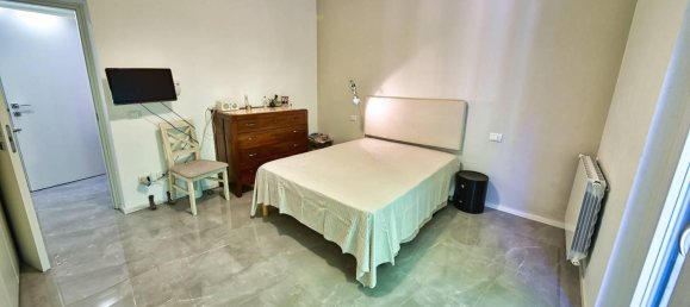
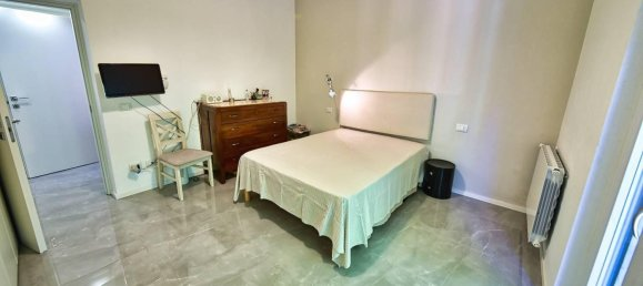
- boots (167, 199)
